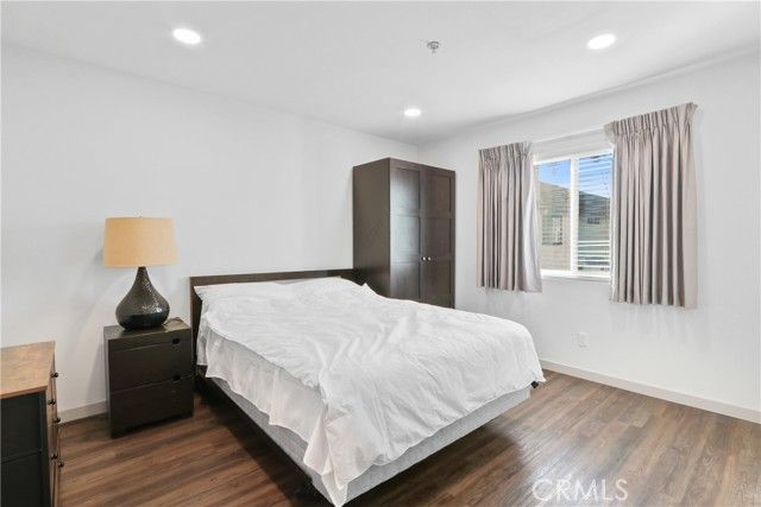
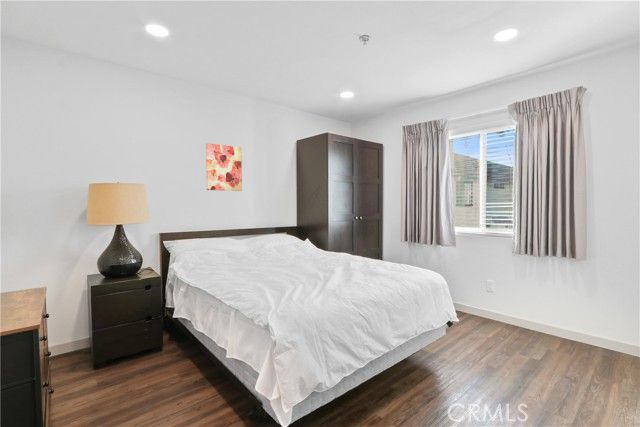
+ wall art (224, 168)
